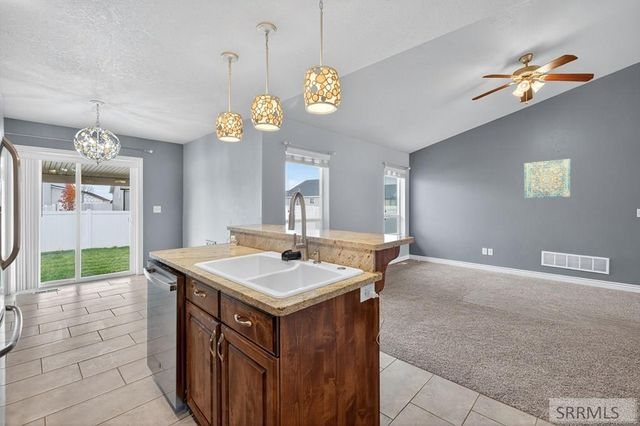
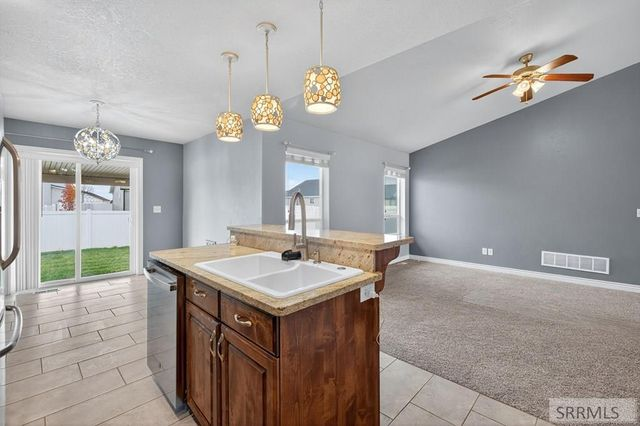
- wall art (546, 179)
